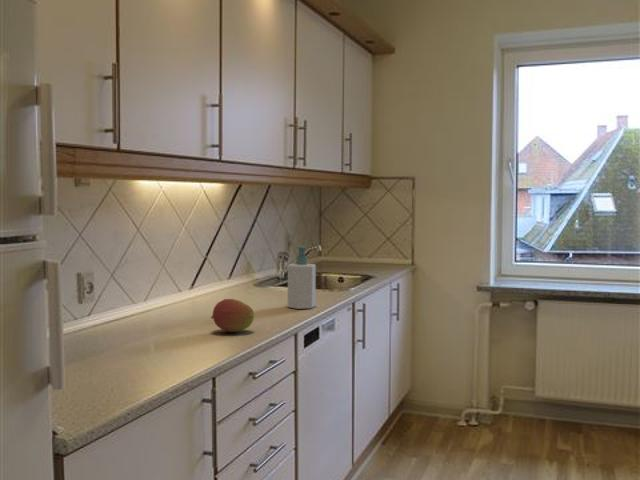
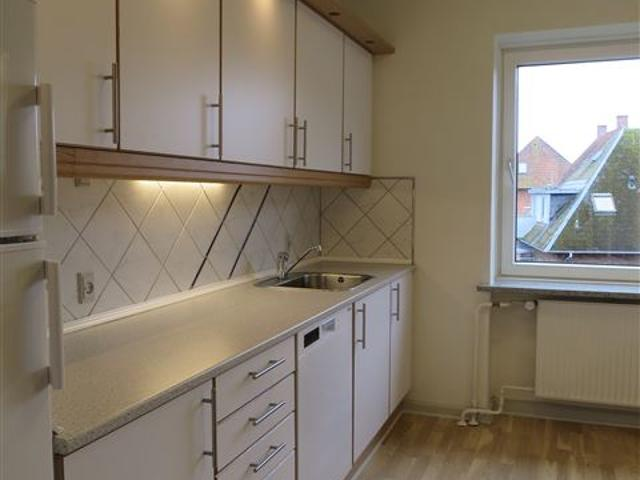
- fruit (232, 315)
- soap bottle (301, 276)
